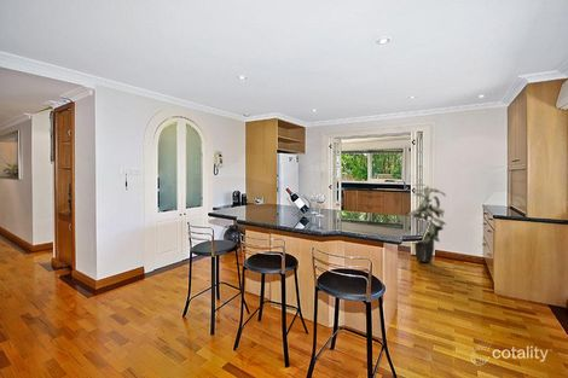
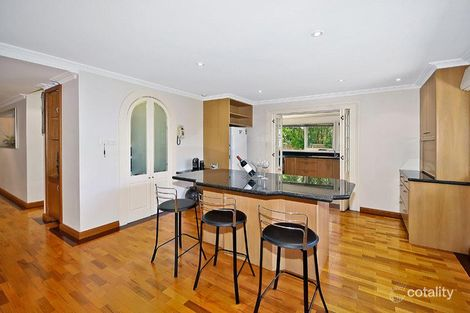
- indoor plant (423, 219)
